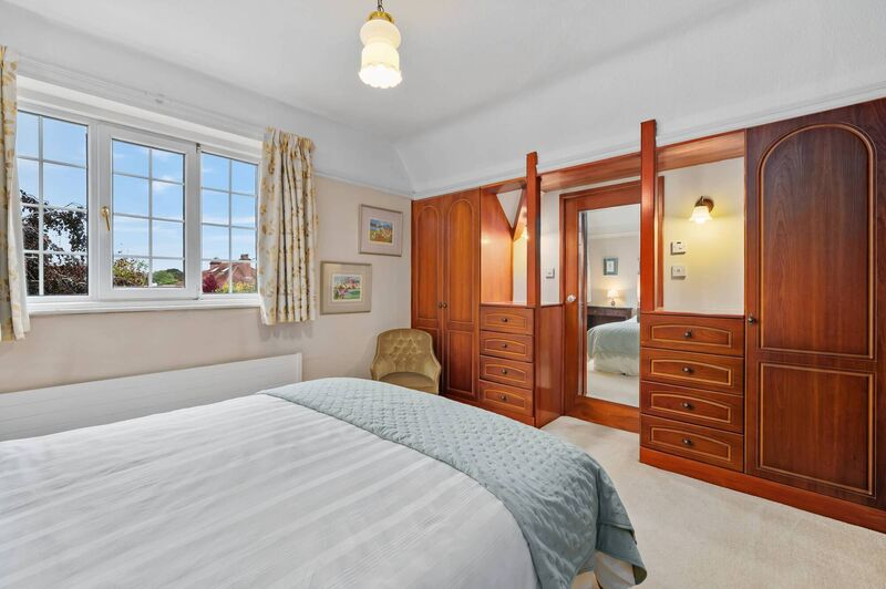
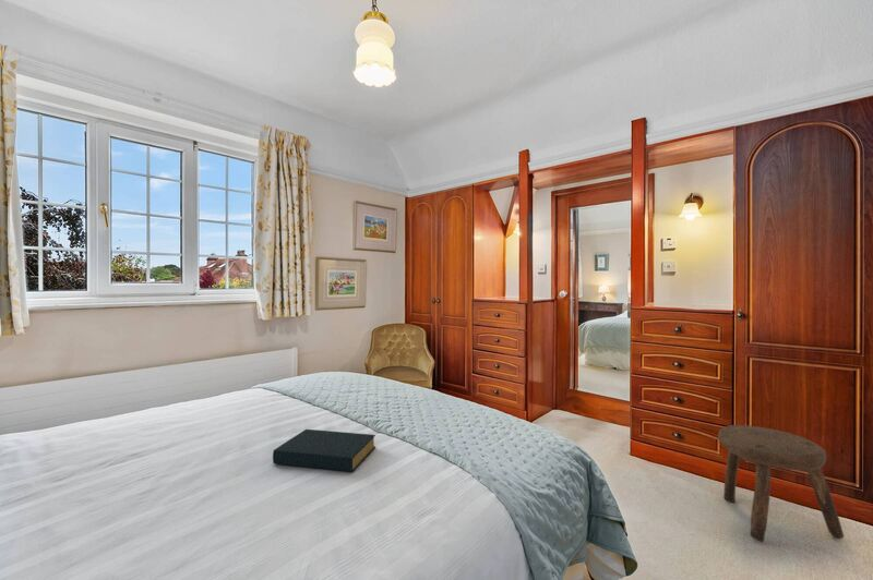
+ stool (769, 483)
+ hardback book (326, 448)
